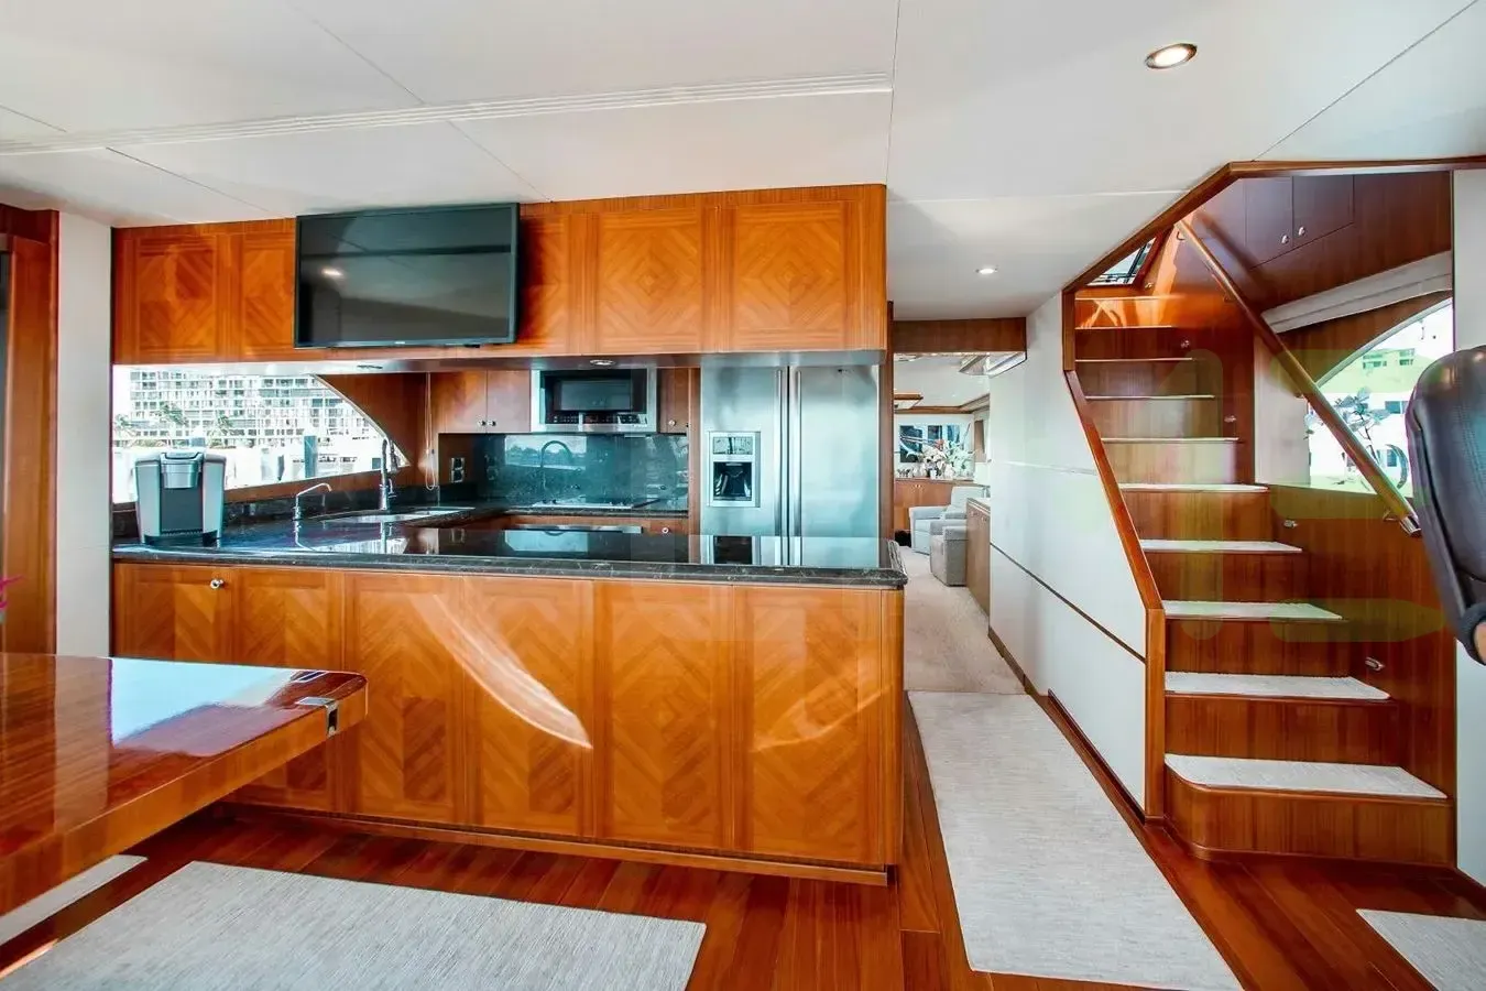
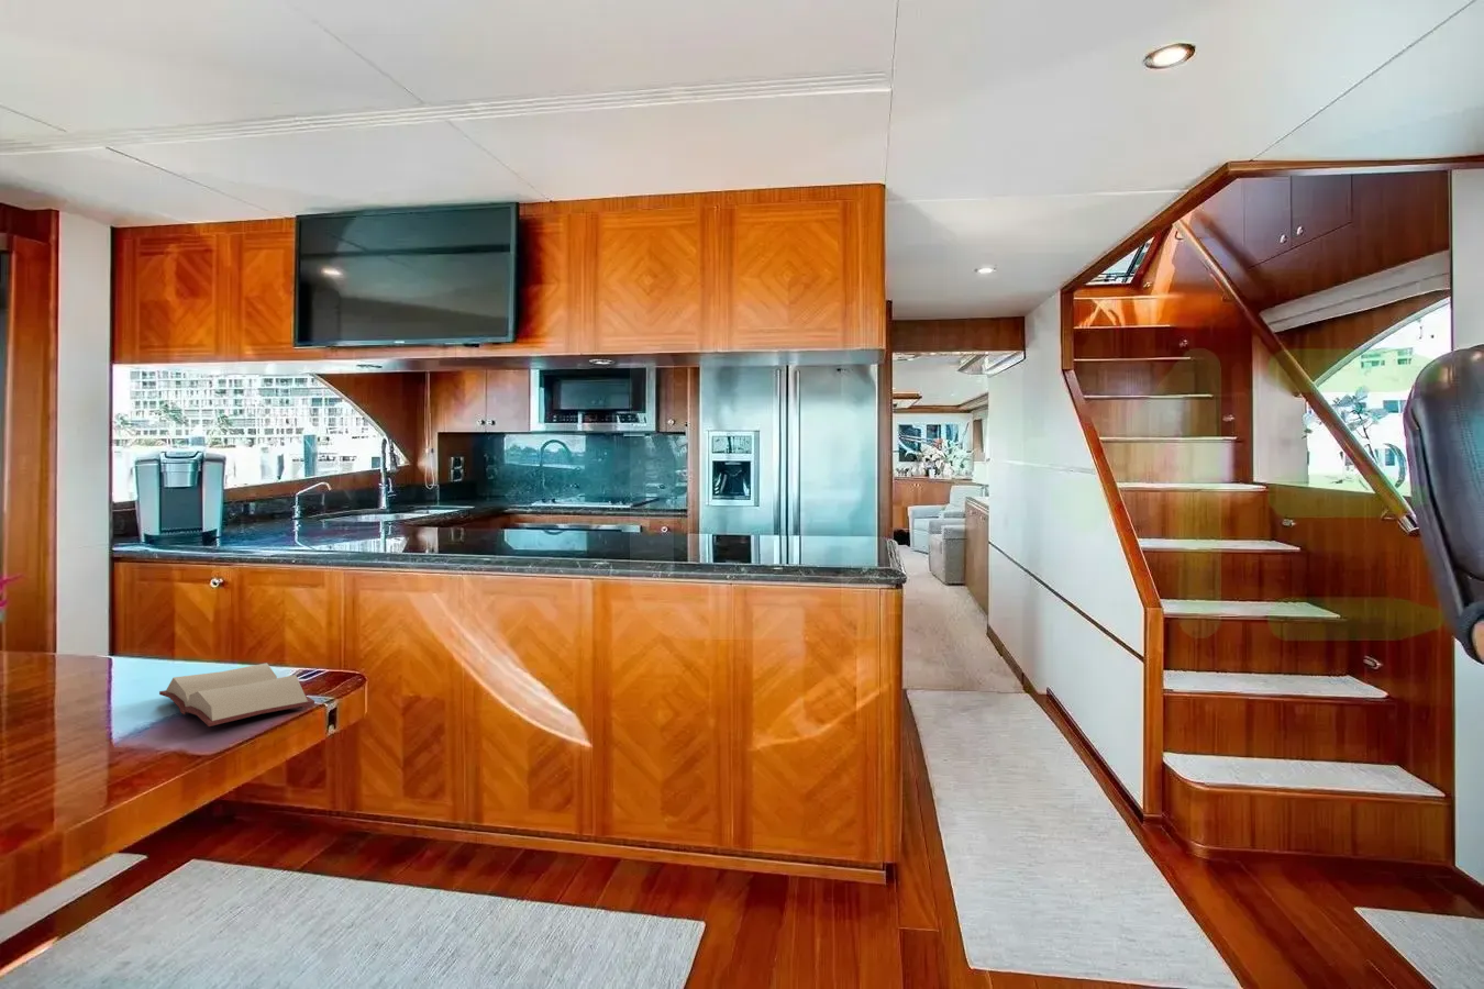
+ hardback book (235, 689)
